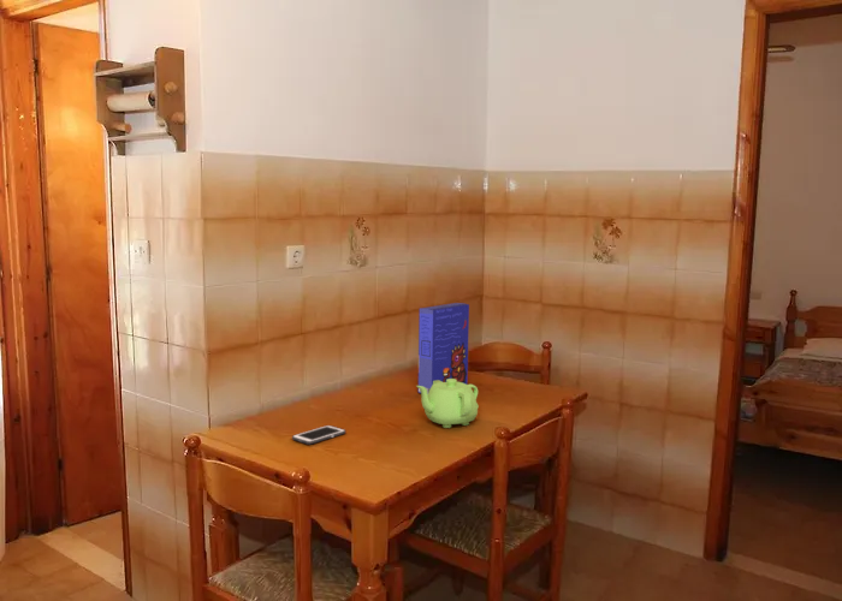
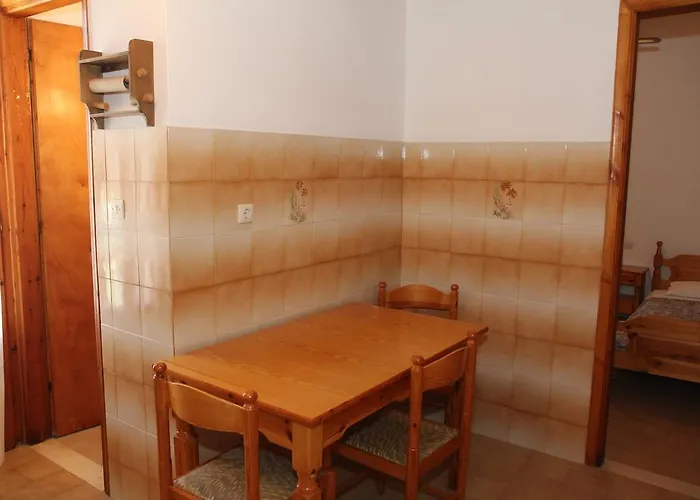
- teapot (446, 401)
- cereal box (444, 346)
- cell phone (319, 434)
